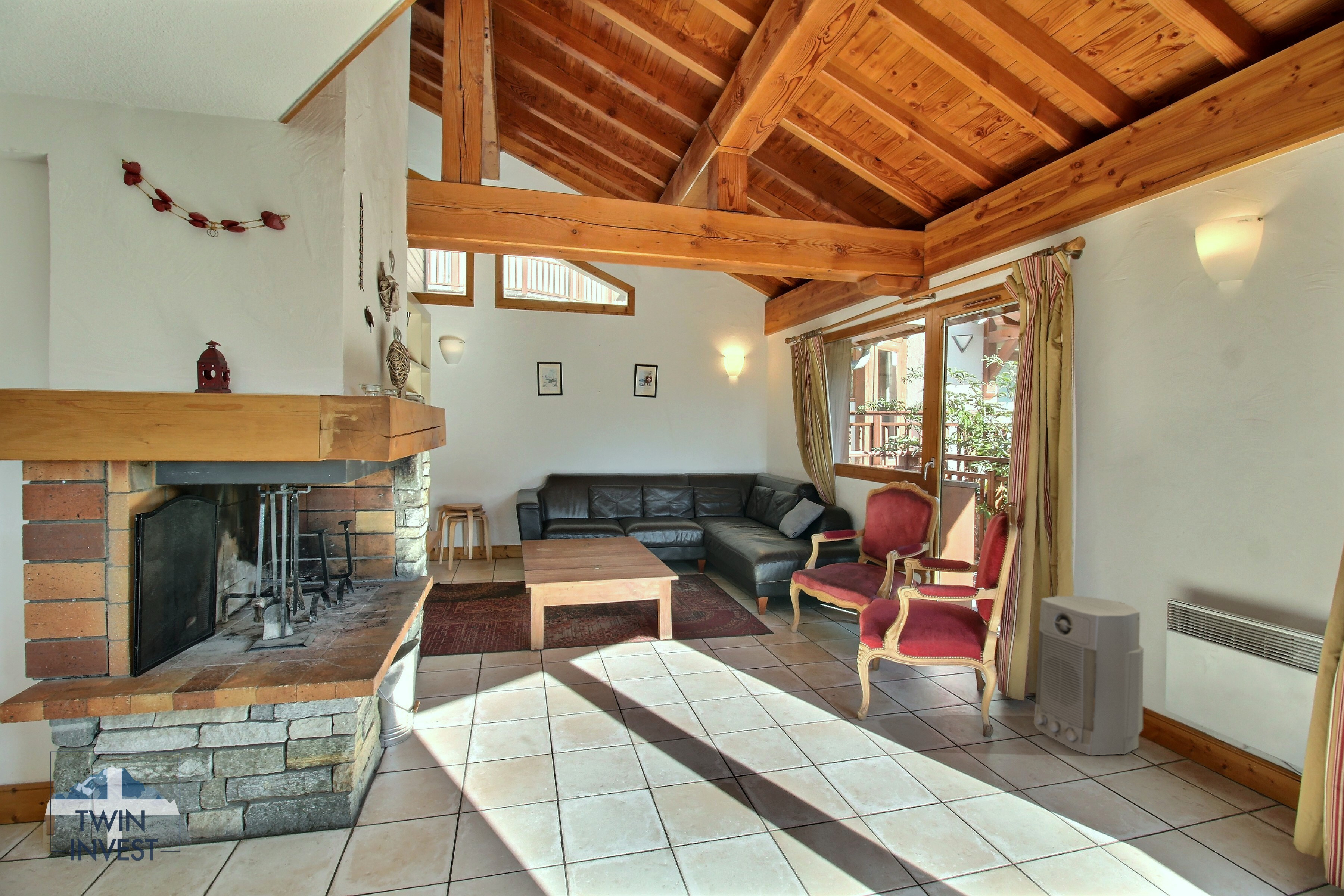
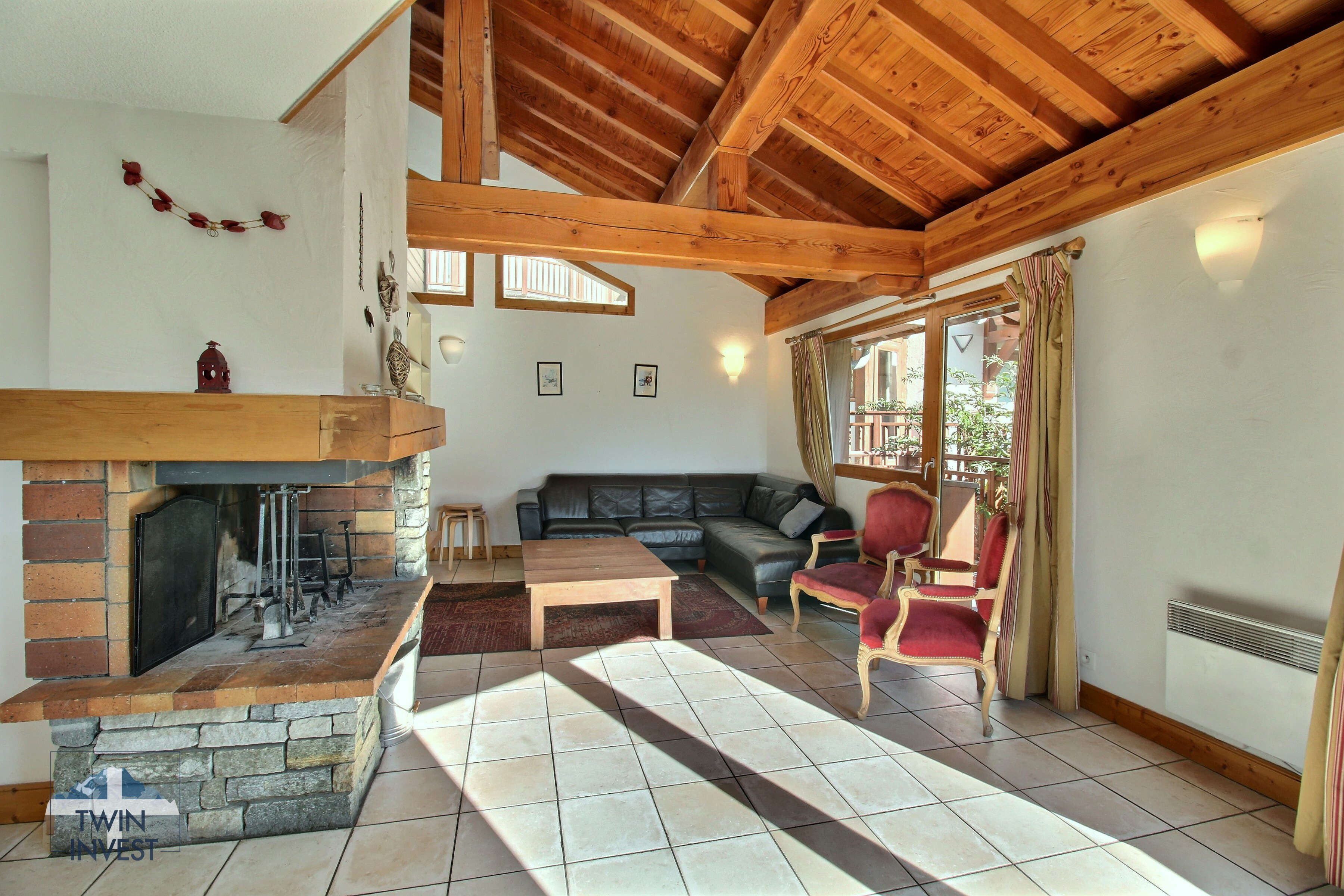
- air purifier (1090, 670)
